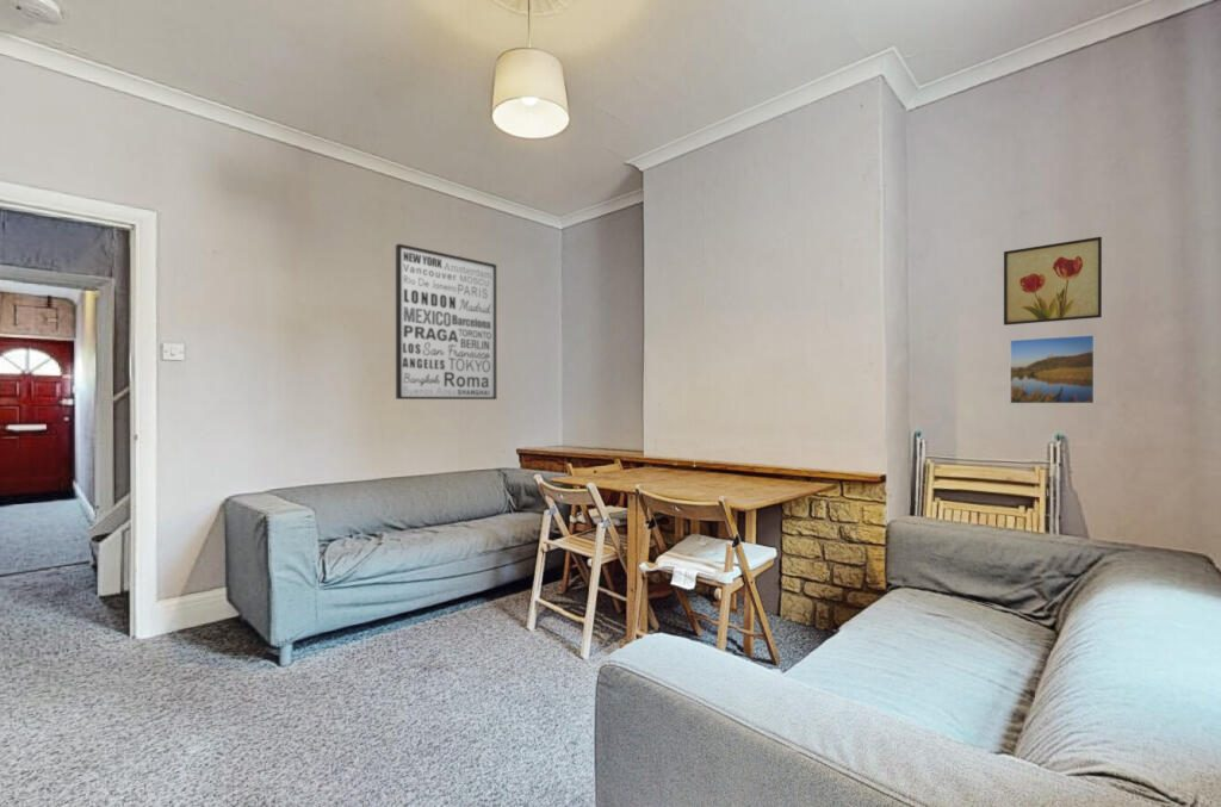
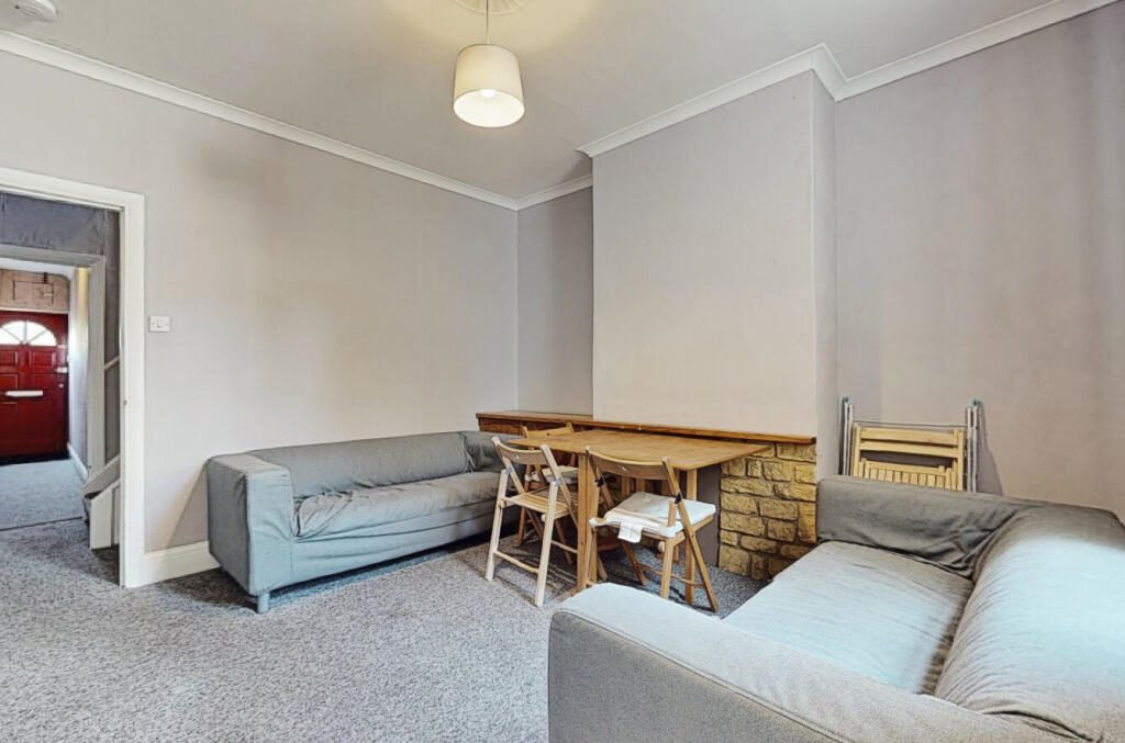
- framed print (1050, 371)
- wall art (448, 327)
- wall art (1050, 283)
